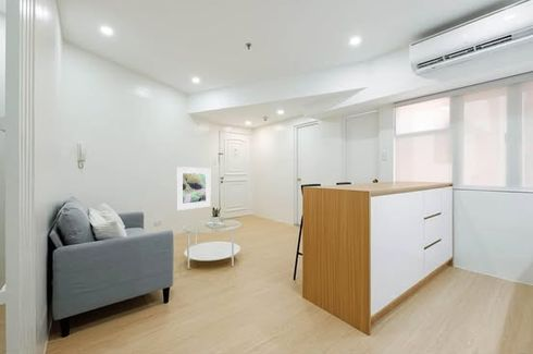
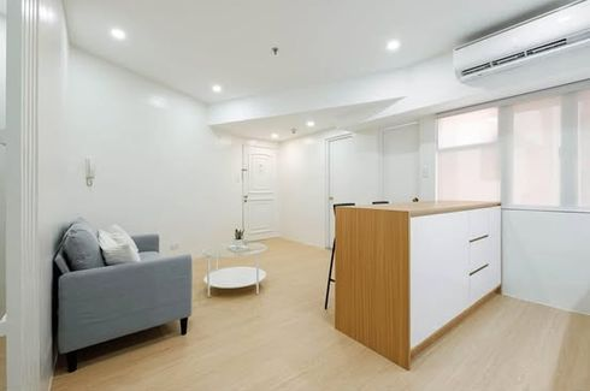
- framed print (194, 187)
